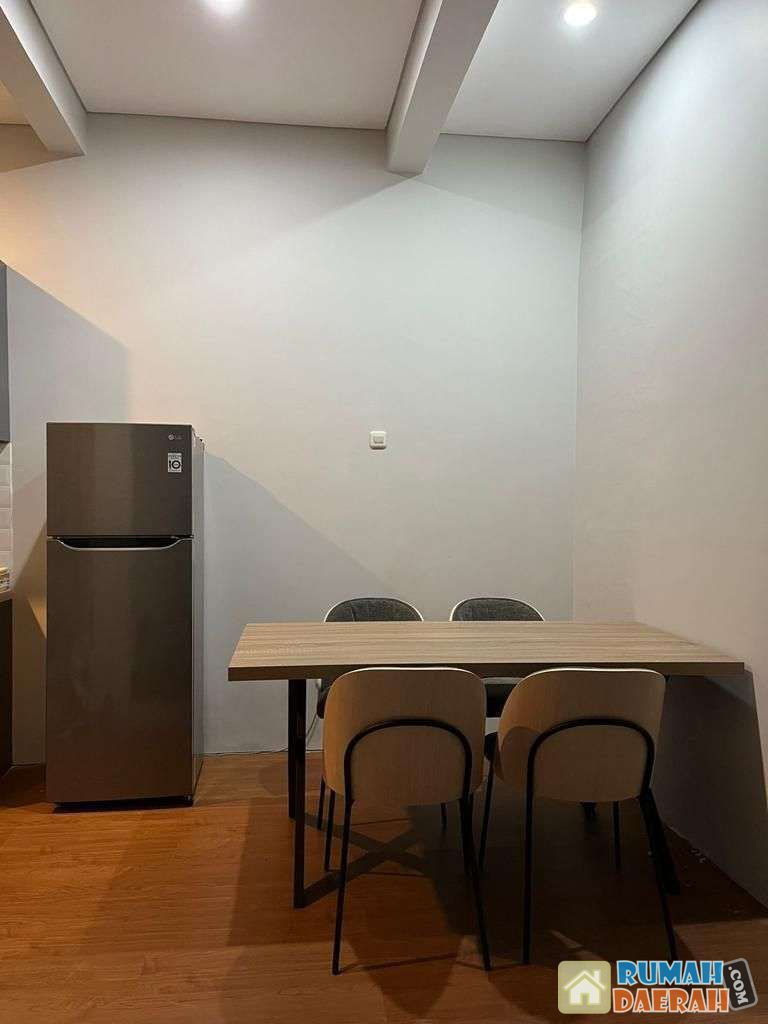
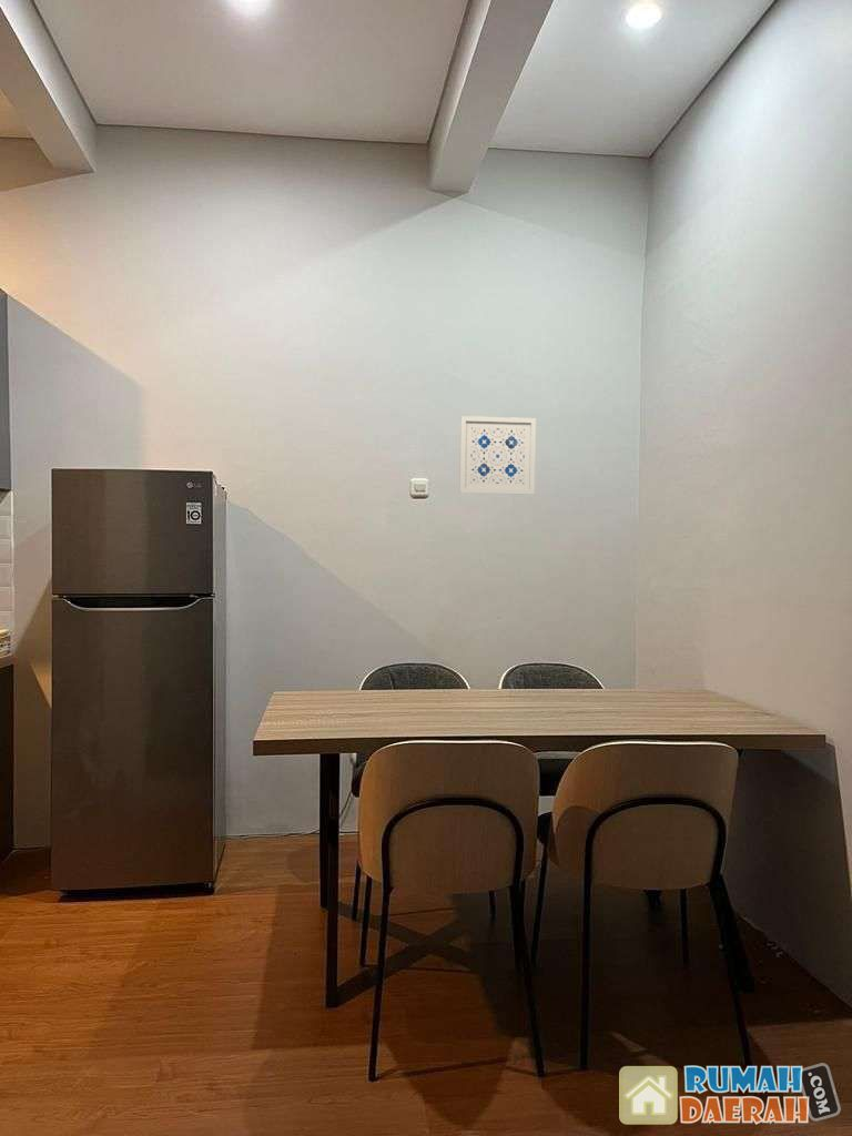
+ wall art (497, 455)
